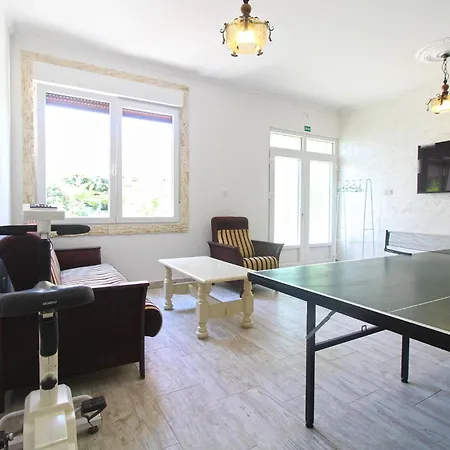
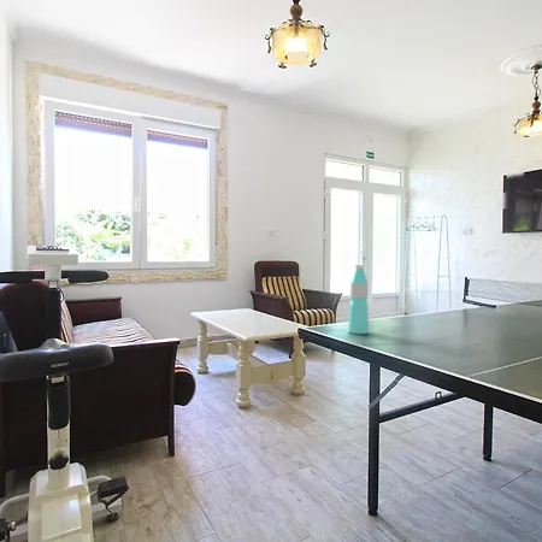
+ water bottle (359, 297)
